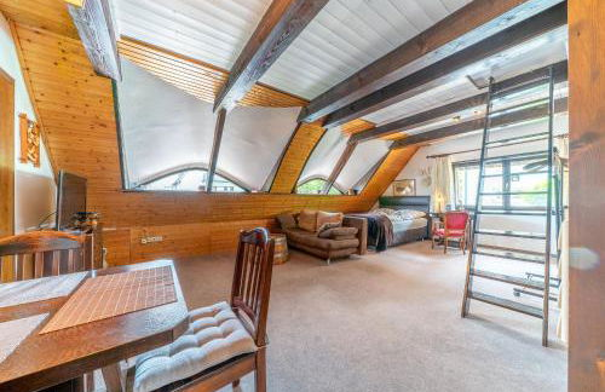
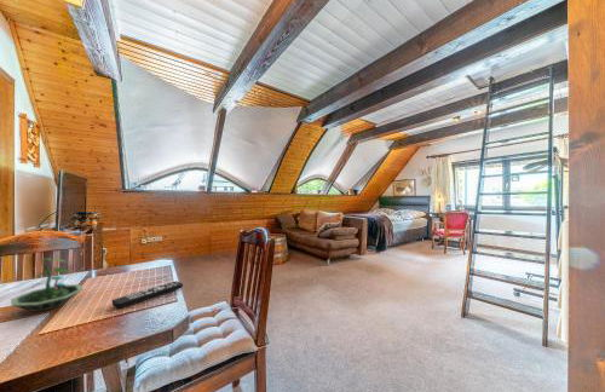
+ terrarium (47, 267)
+ remote control (150, 293)
